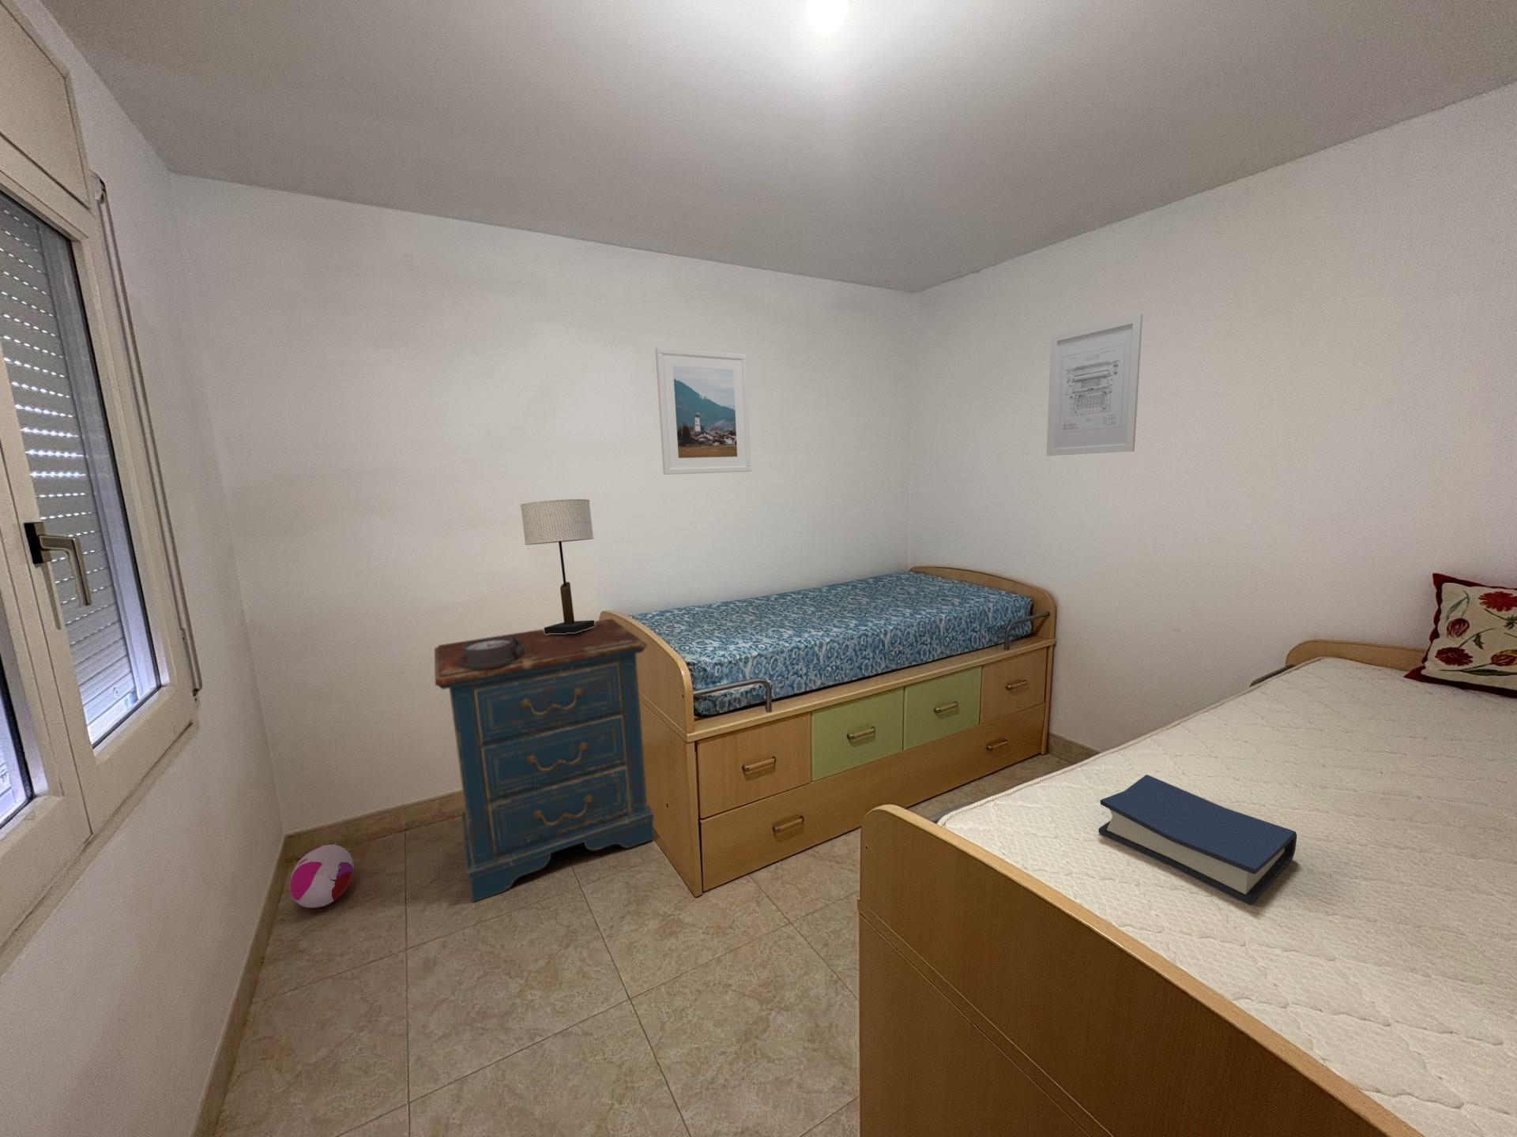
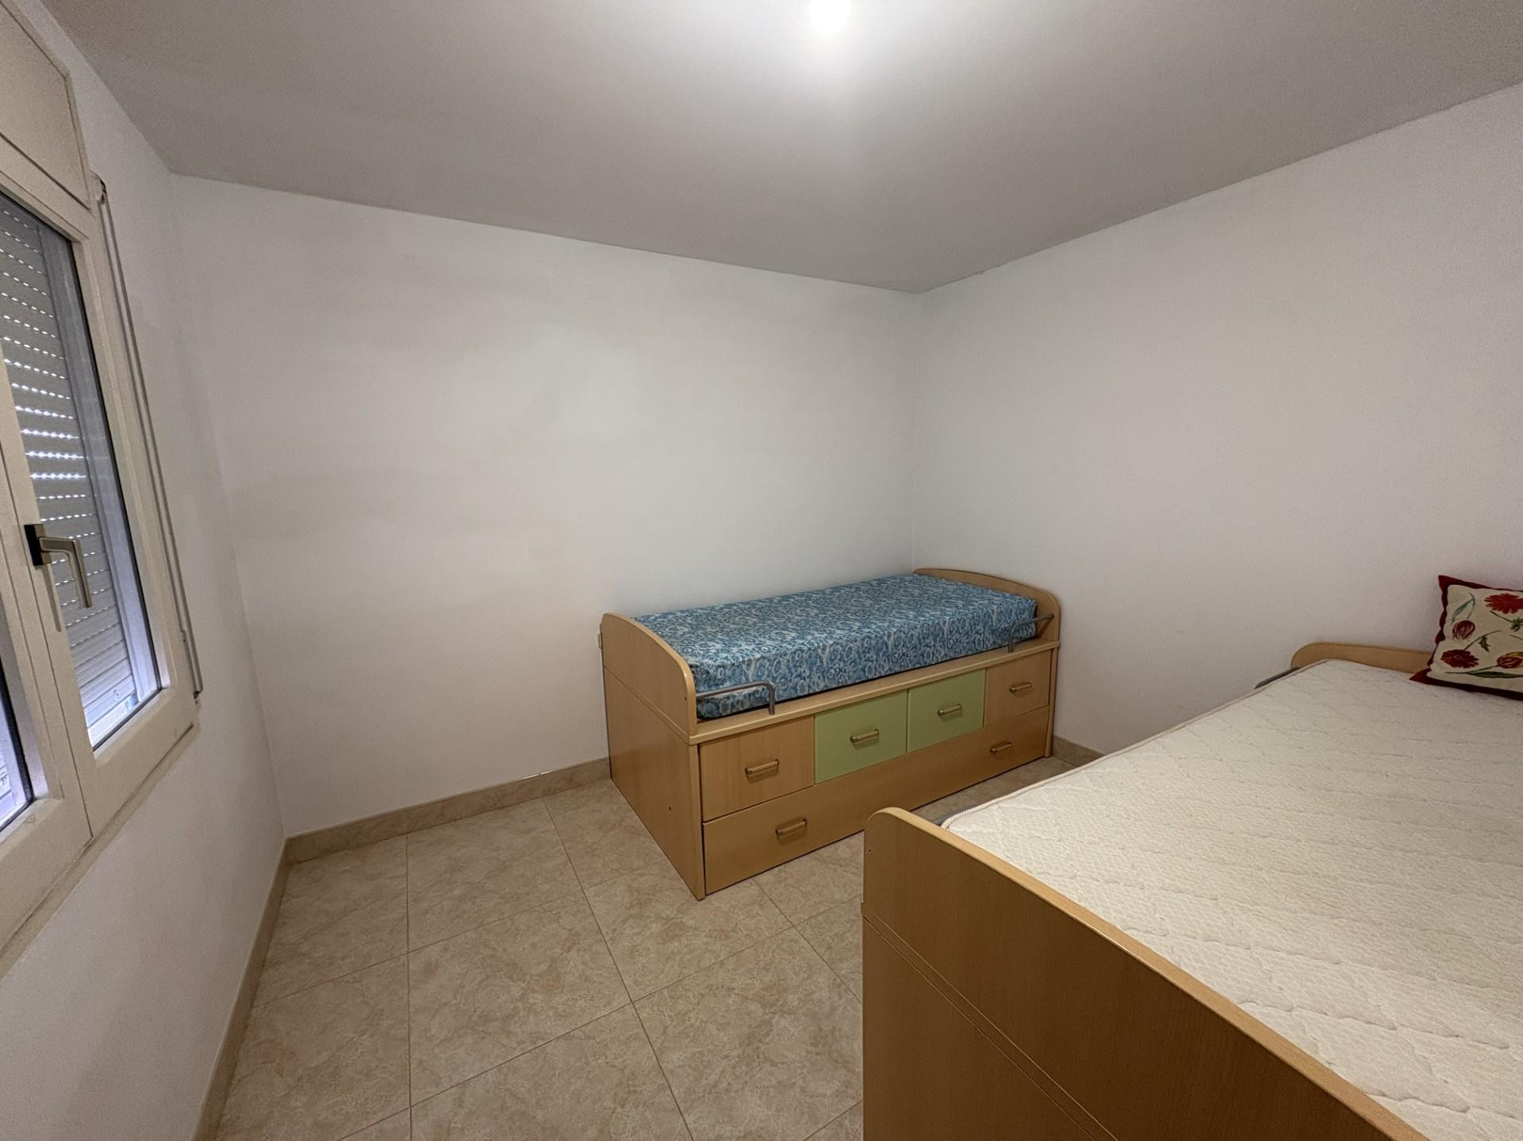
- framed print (706, 413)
- plush toy (323, 875)
- dresser (549, 744)
- table lamp (564, 570)
- hardback book (1193, 828)
- wall art (1091, 391)
- alarm clock (493, 650)
